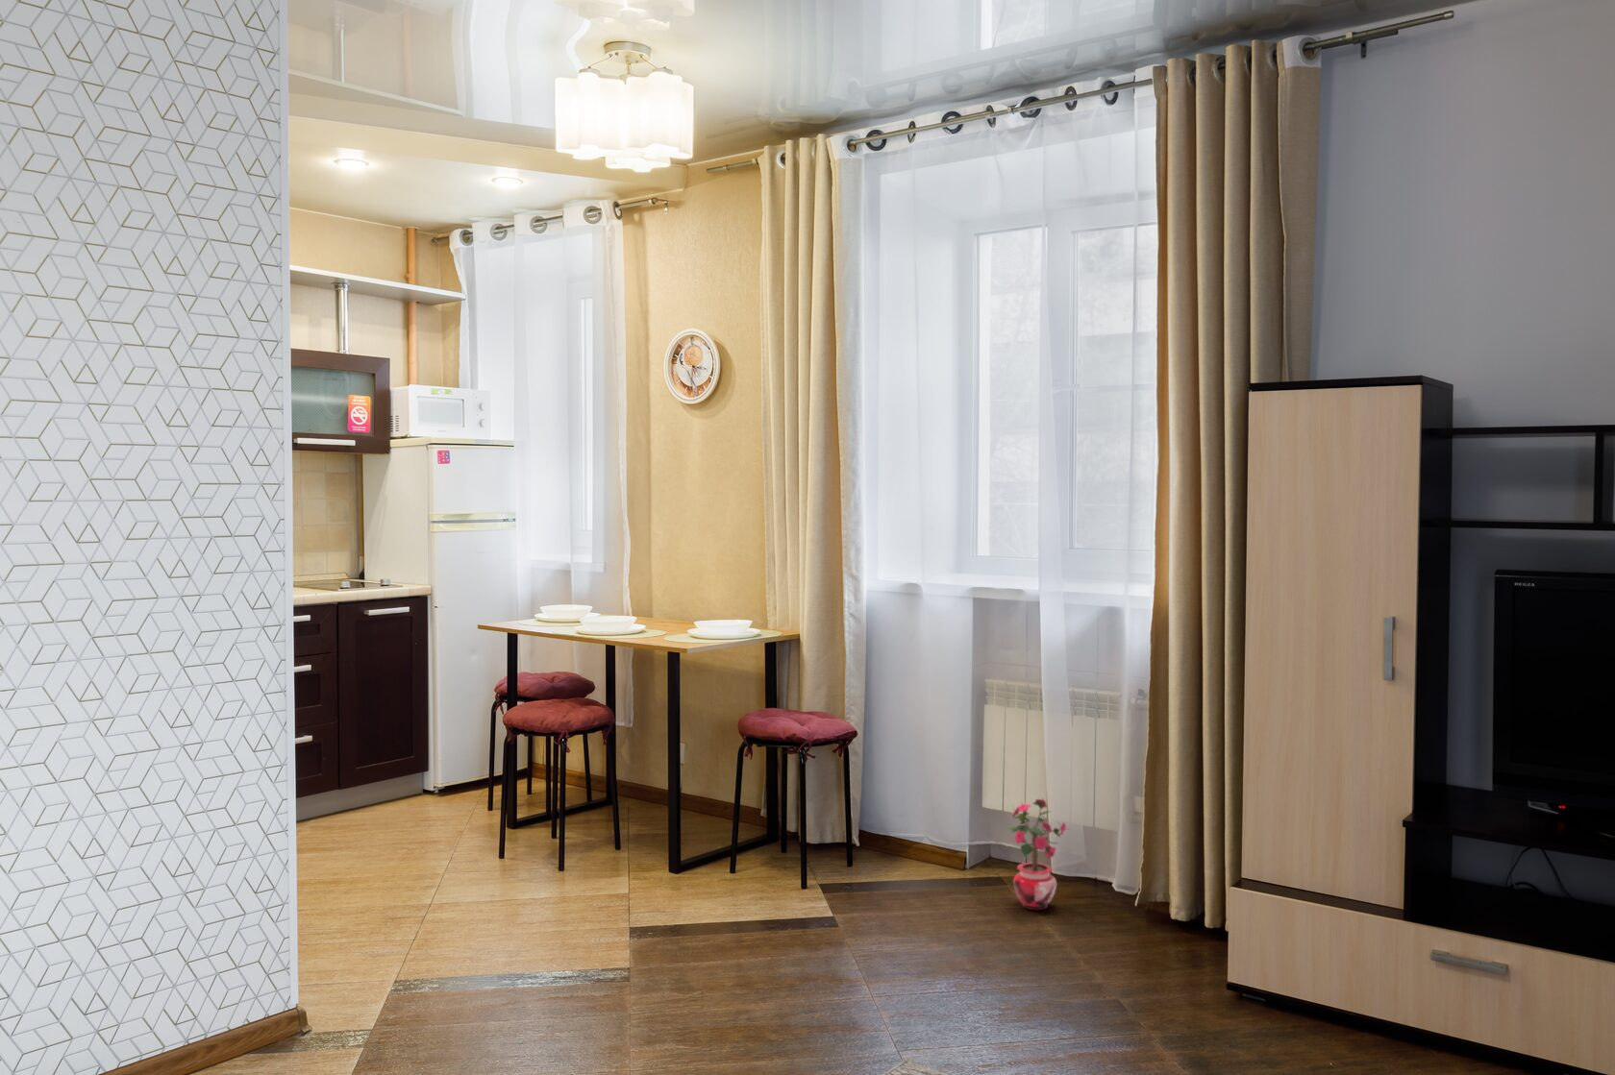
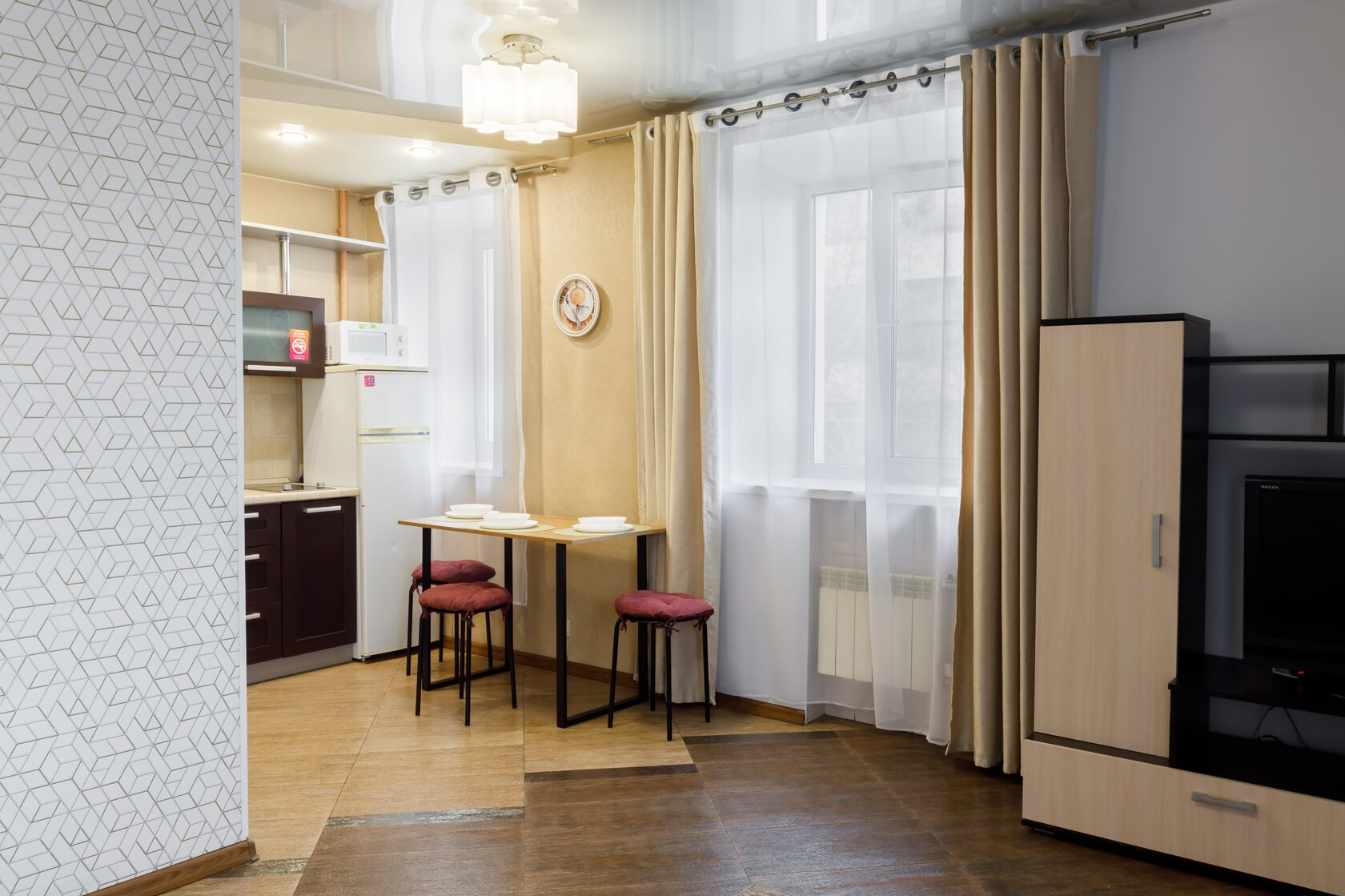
- potted plant (1033, 851)
